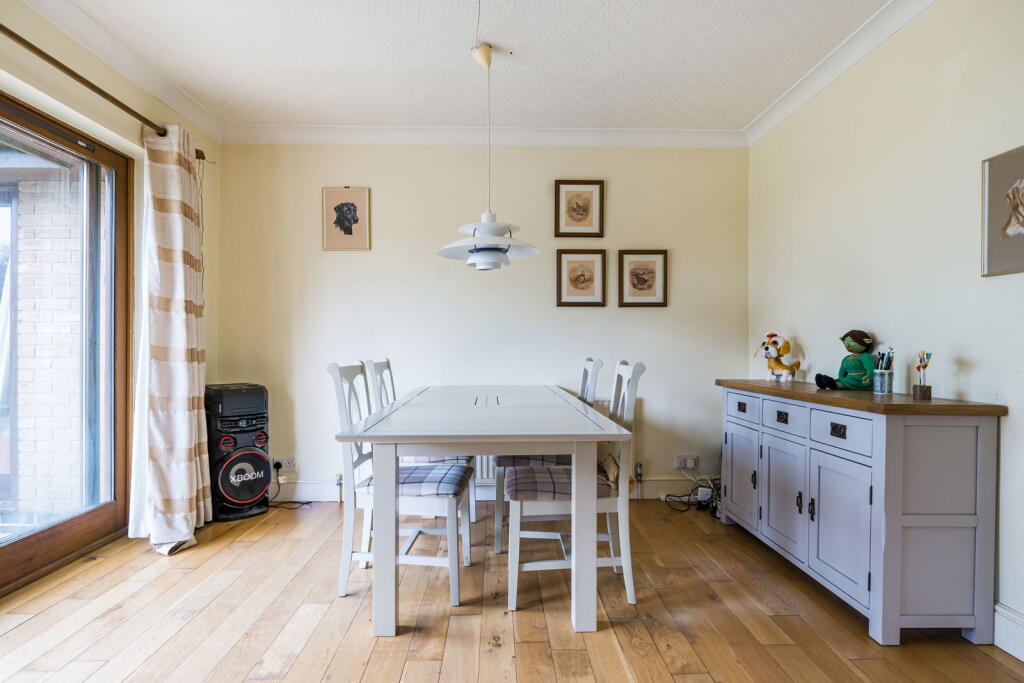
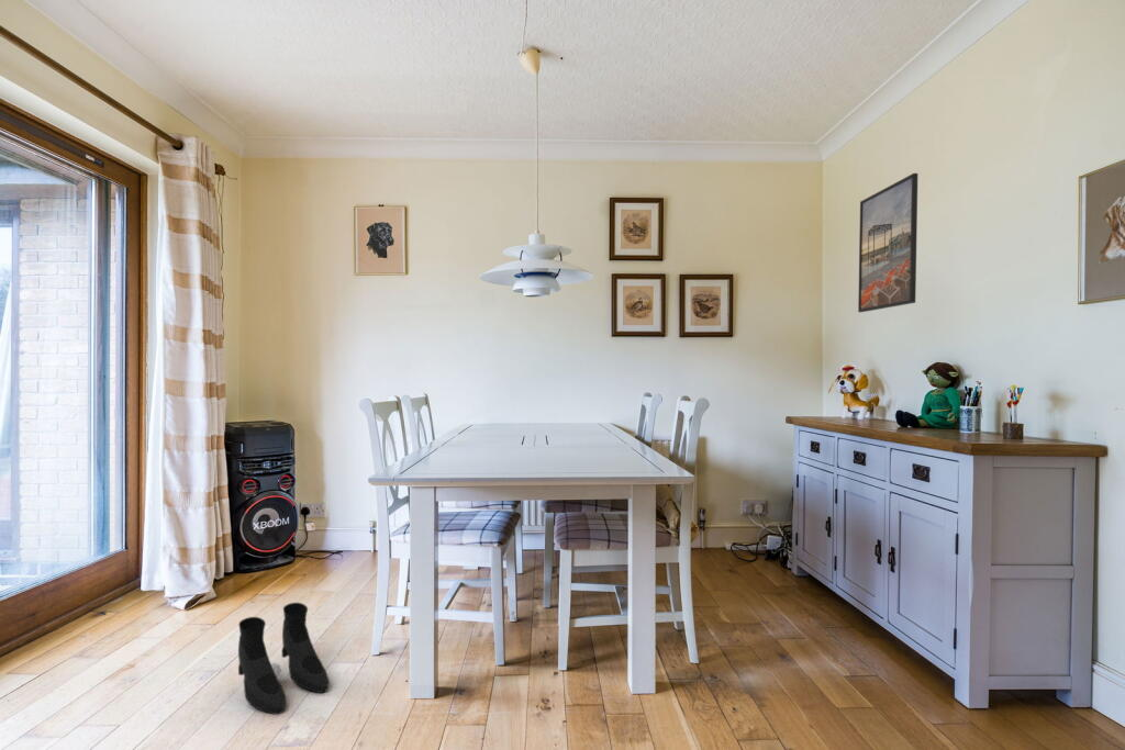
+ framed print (885, 248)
+ boots (282, 651)
